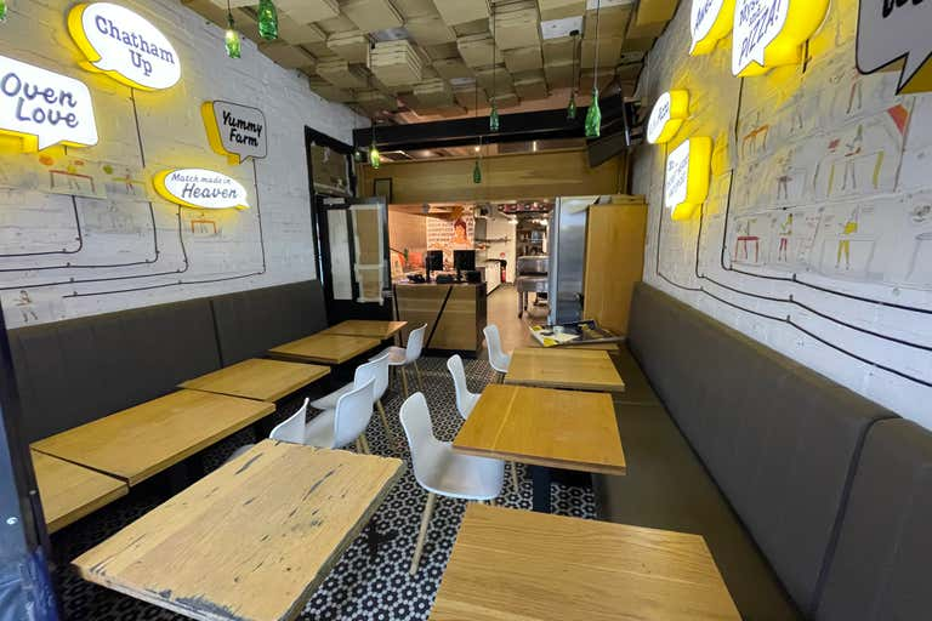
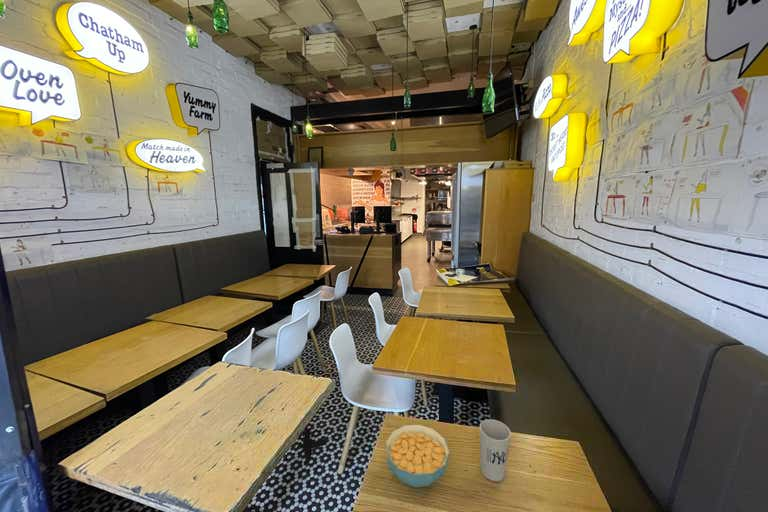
+ cup (493, 450)
+ cereal bowl (416, 460)
